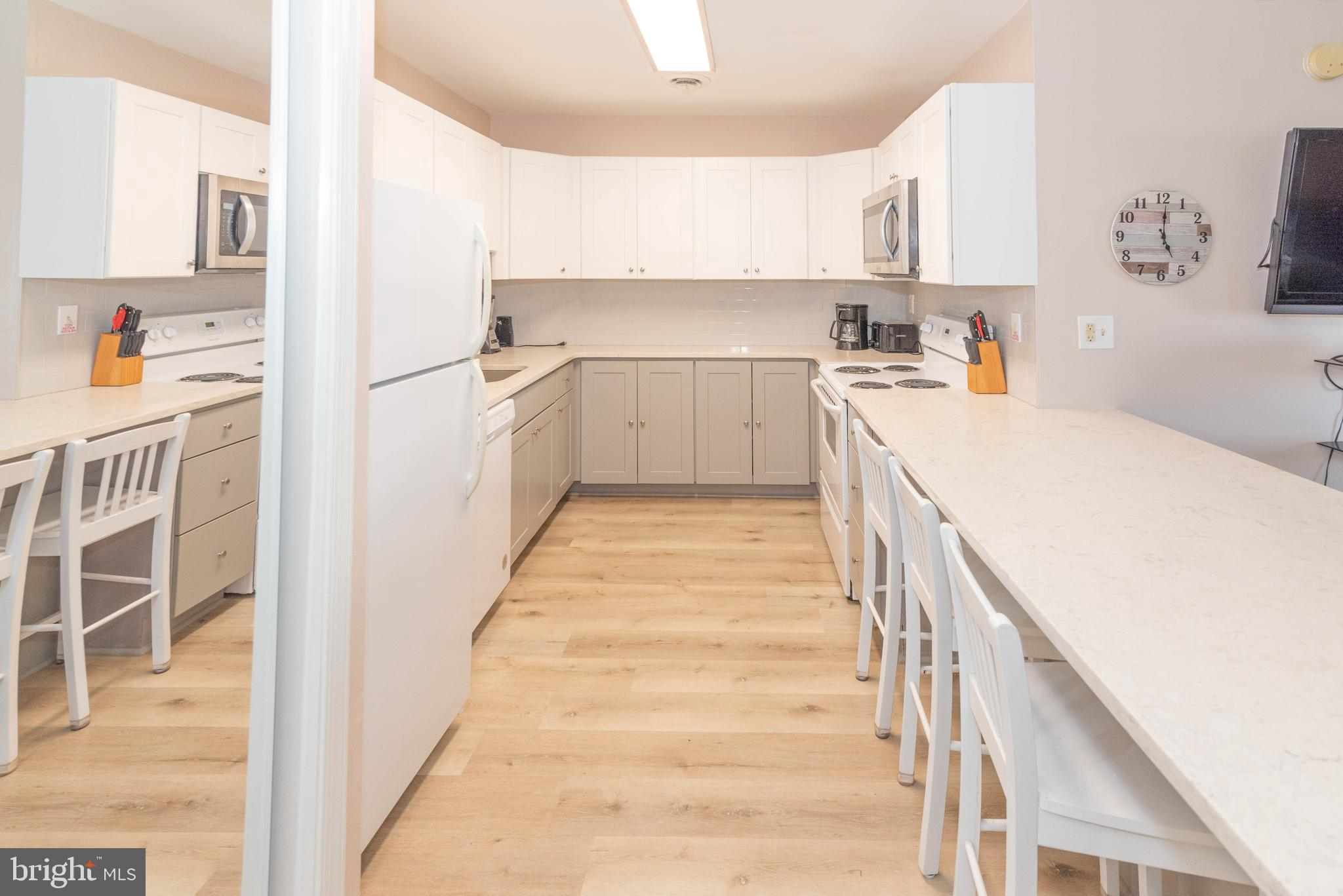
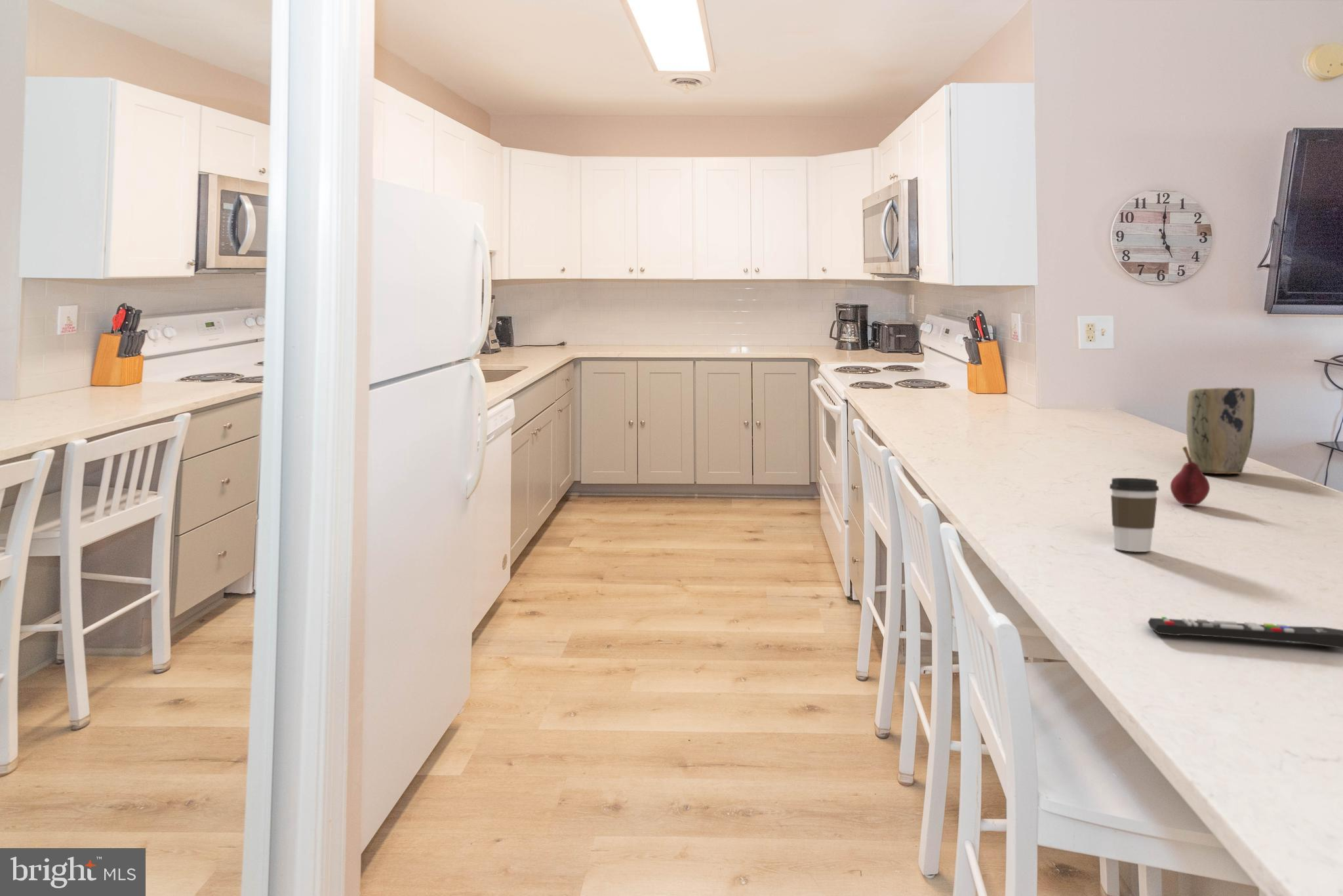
+ coffee cup (1133, 514)
+ remote control (1253, 633)
+ plant pot (1219, 431)
+ fruit (1190, 475)
